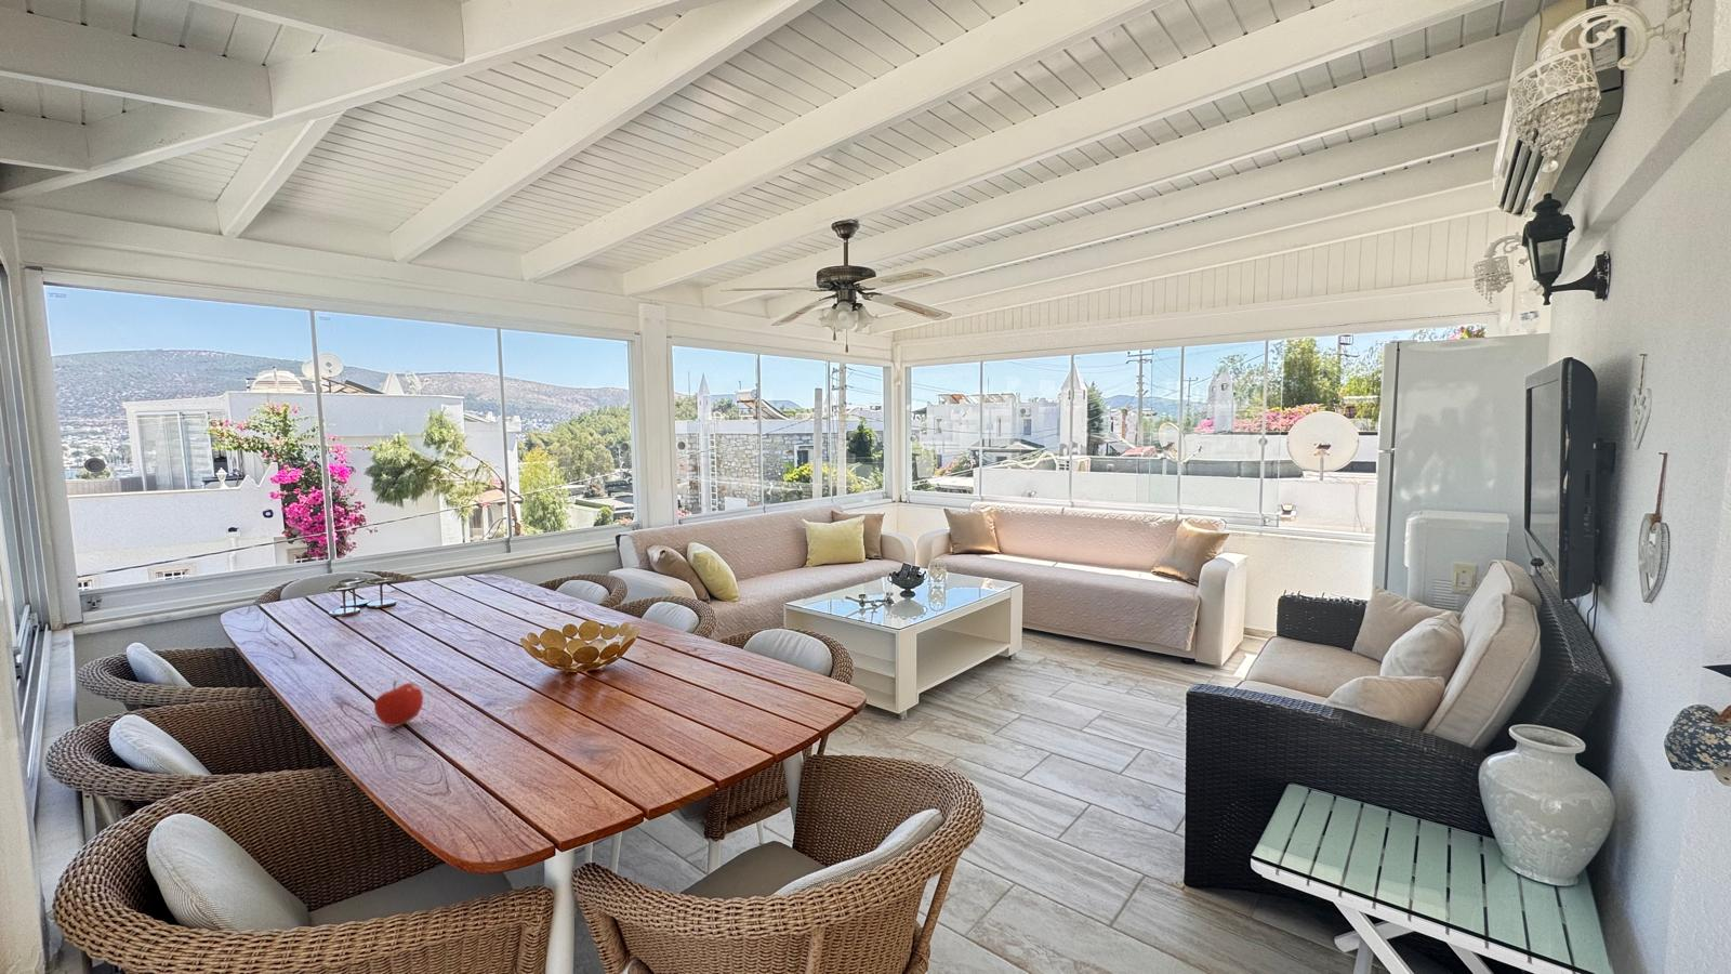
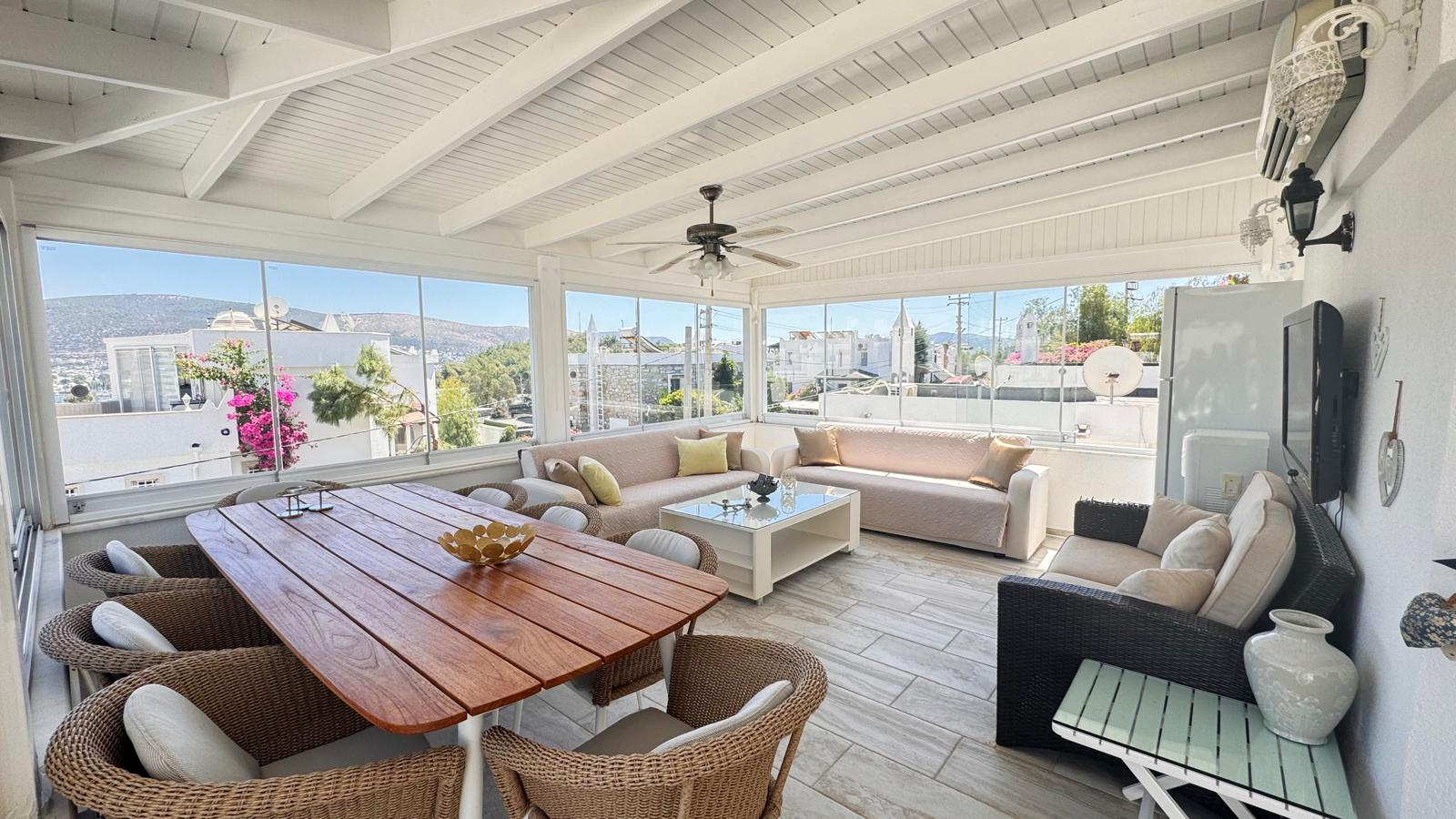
- fruit (399, 703)
